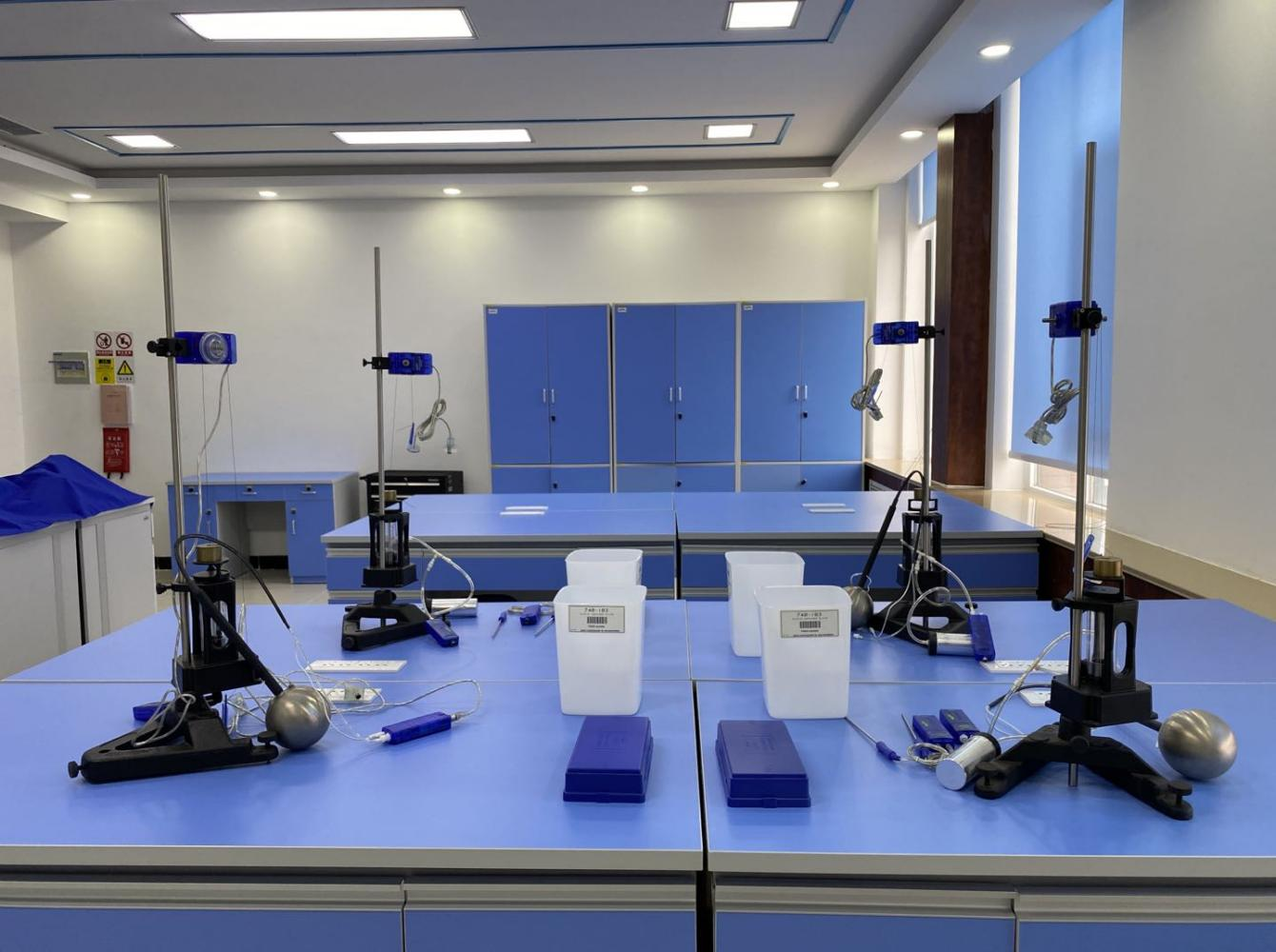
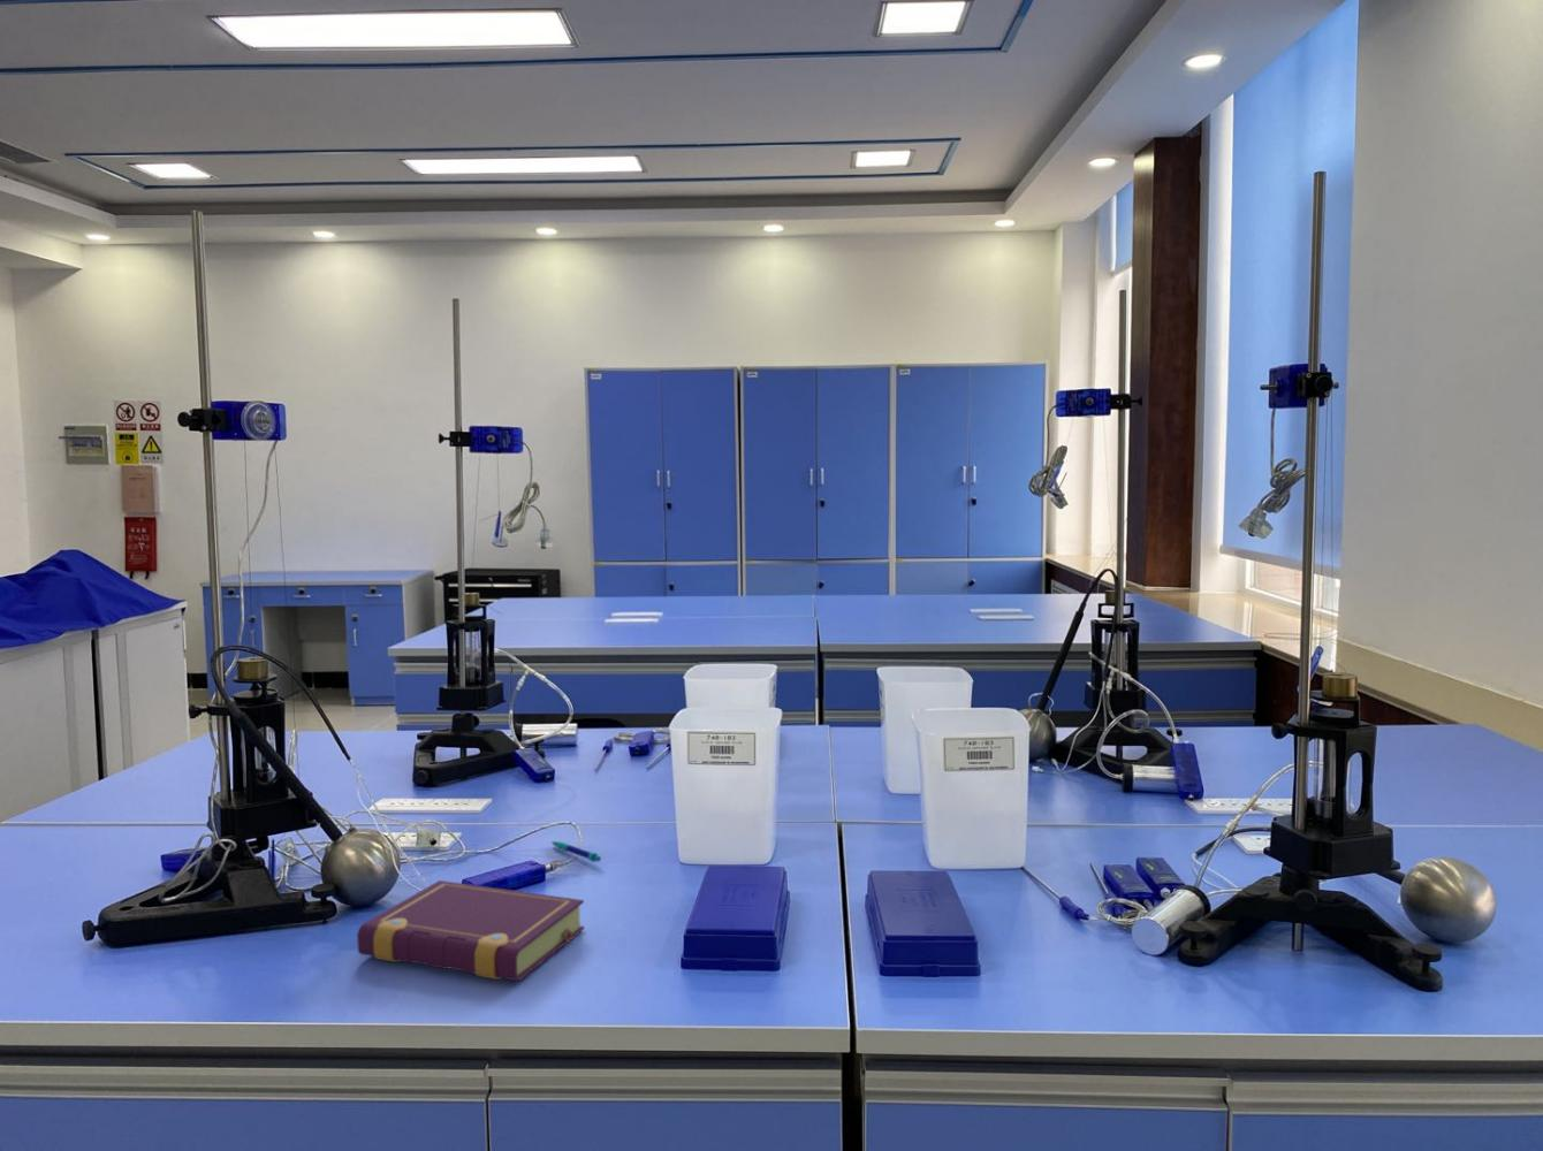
+ book (474, 927)
+ pen (574, 850)
